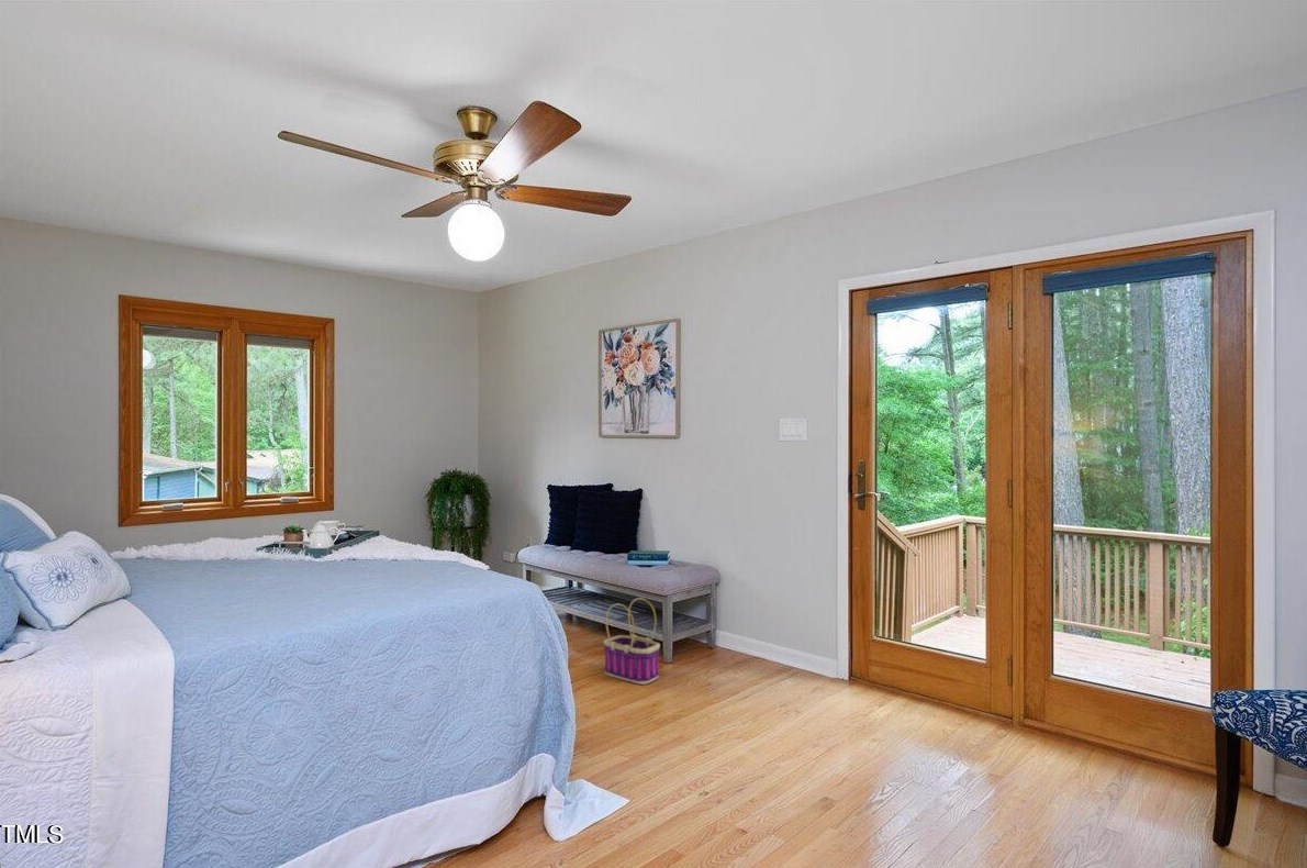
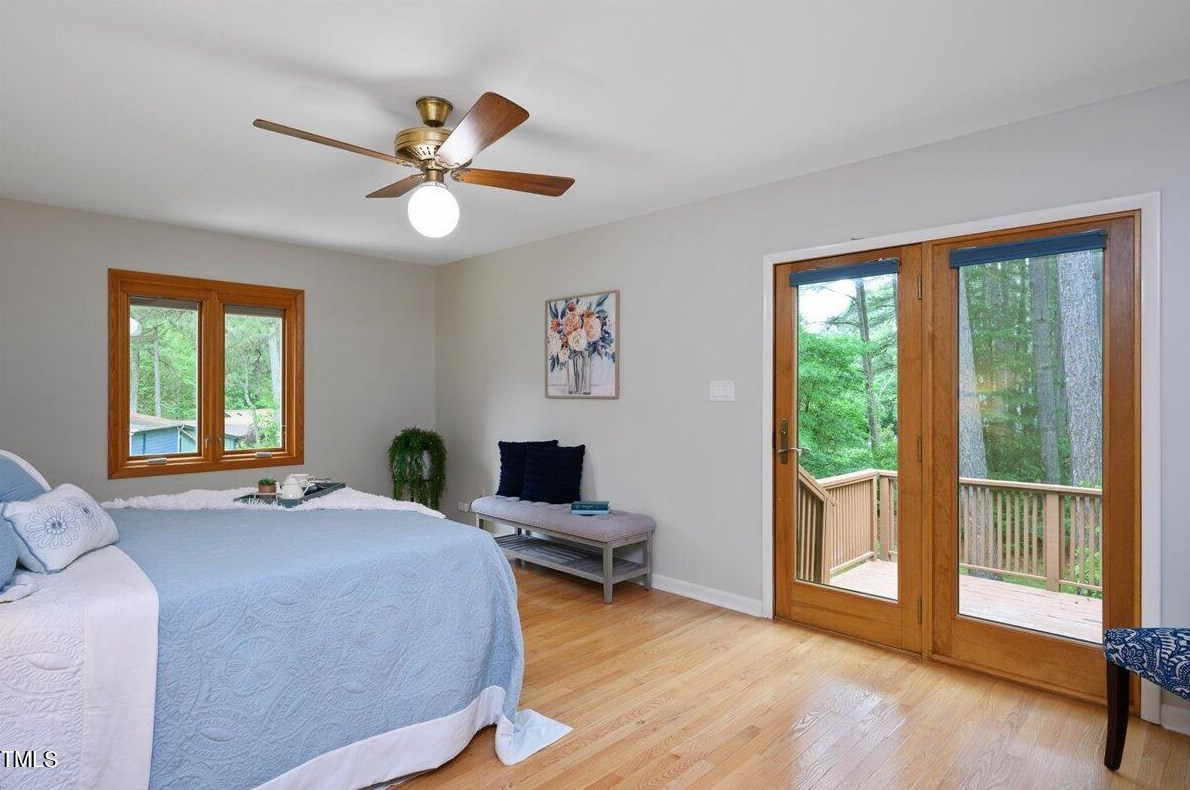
- basket (632, 638)
